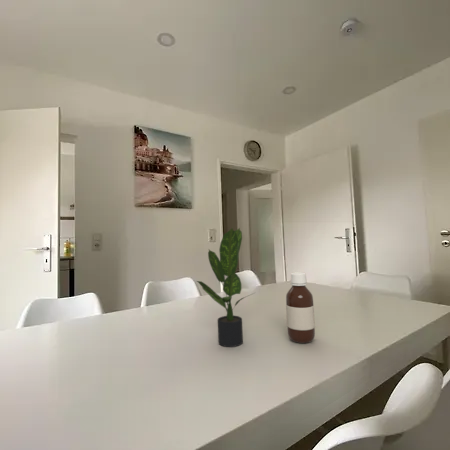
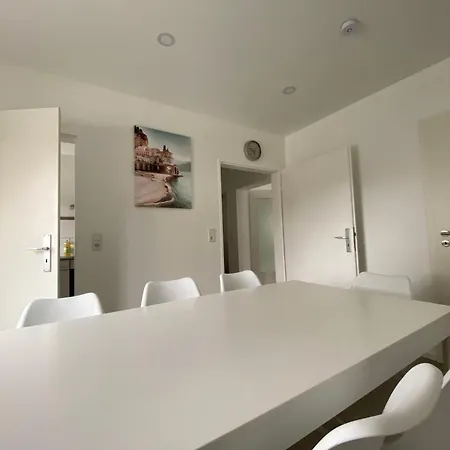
- bottle (299, 306)
- potted plant (228, 282)
